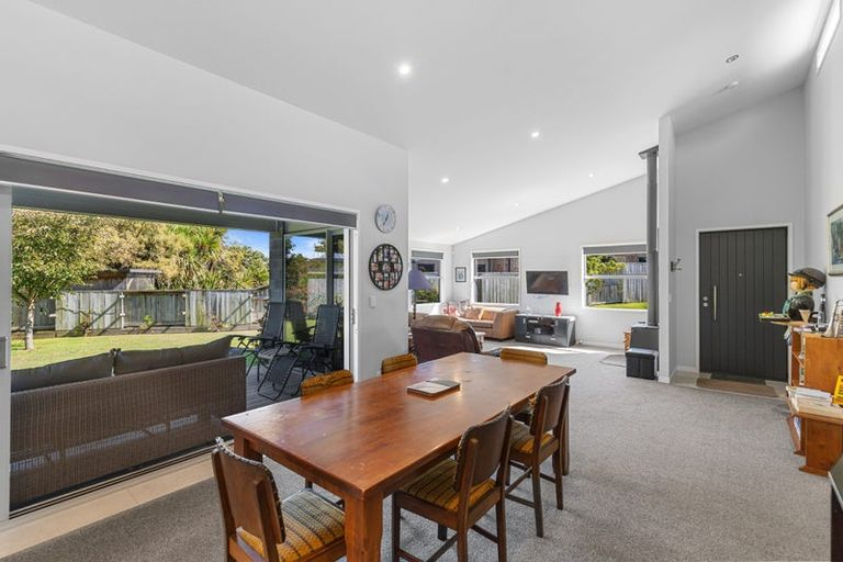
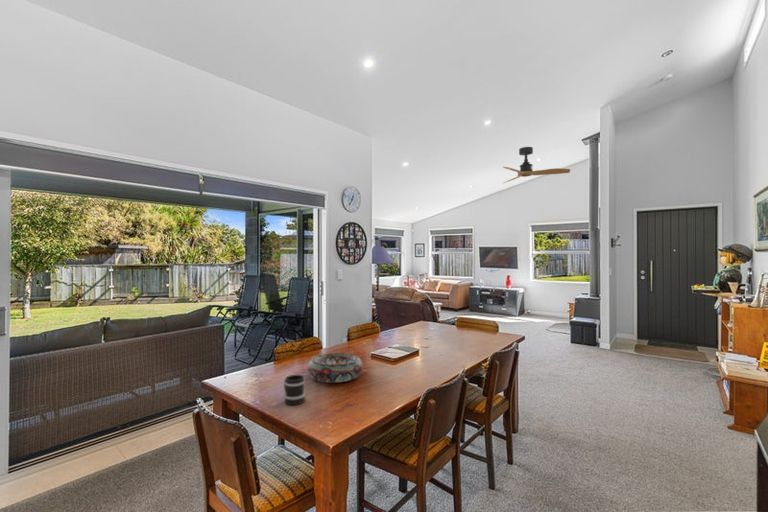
+ ceiling fan (531, 164)
+ mug (292, 388)
+ decorative bowl (335, 367)
